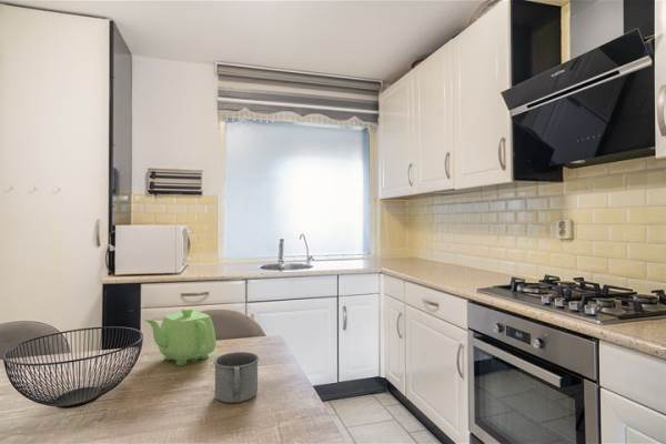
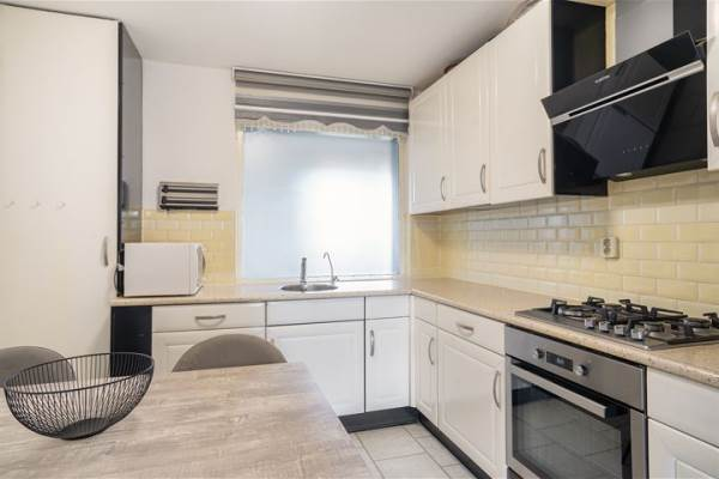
- teapot (178, 335)
- mug (236, 376)
